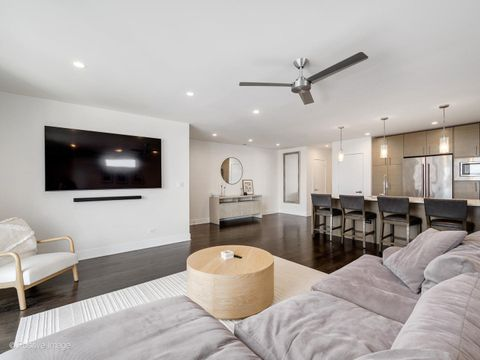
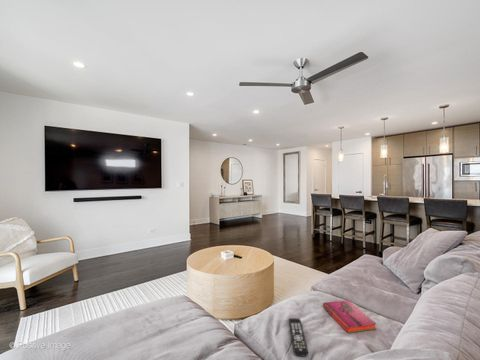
+ remote control (297, 335)
+ hardback book (347, 314)
